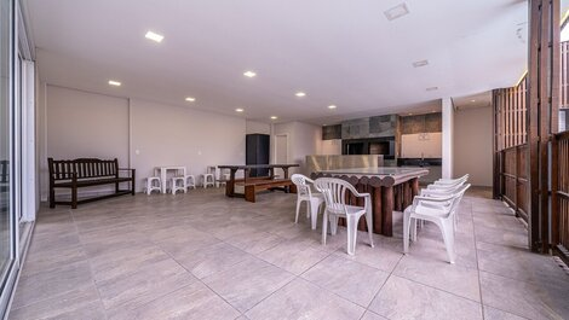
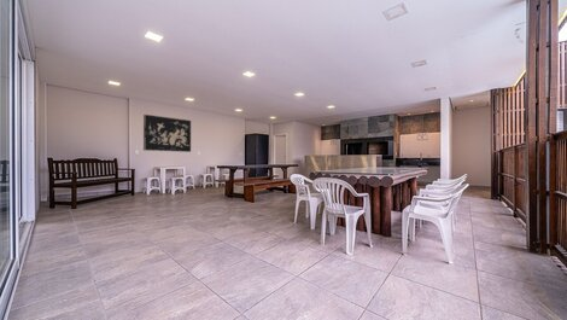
+ decorative wall panel (168, 134)
